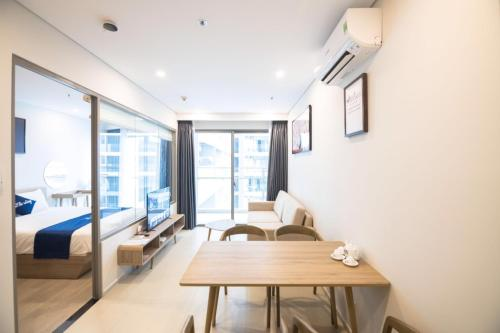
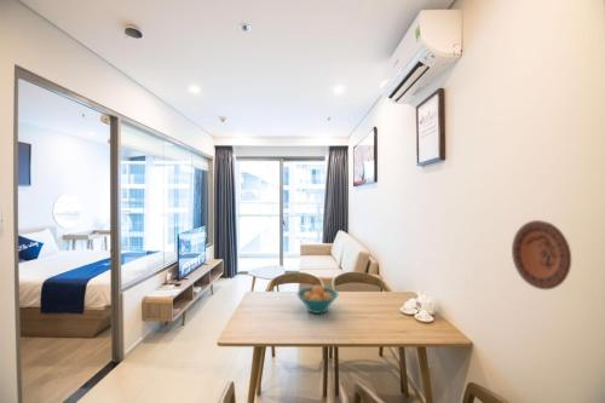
+ fruit bowl (317, 298)
+ decorative plate (538, 254)
